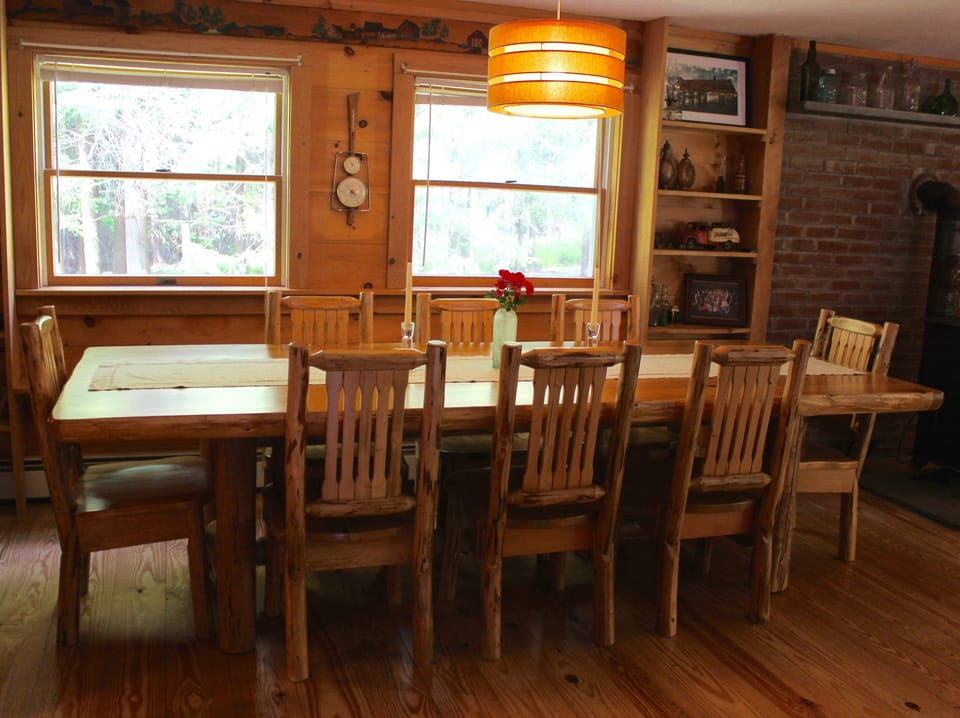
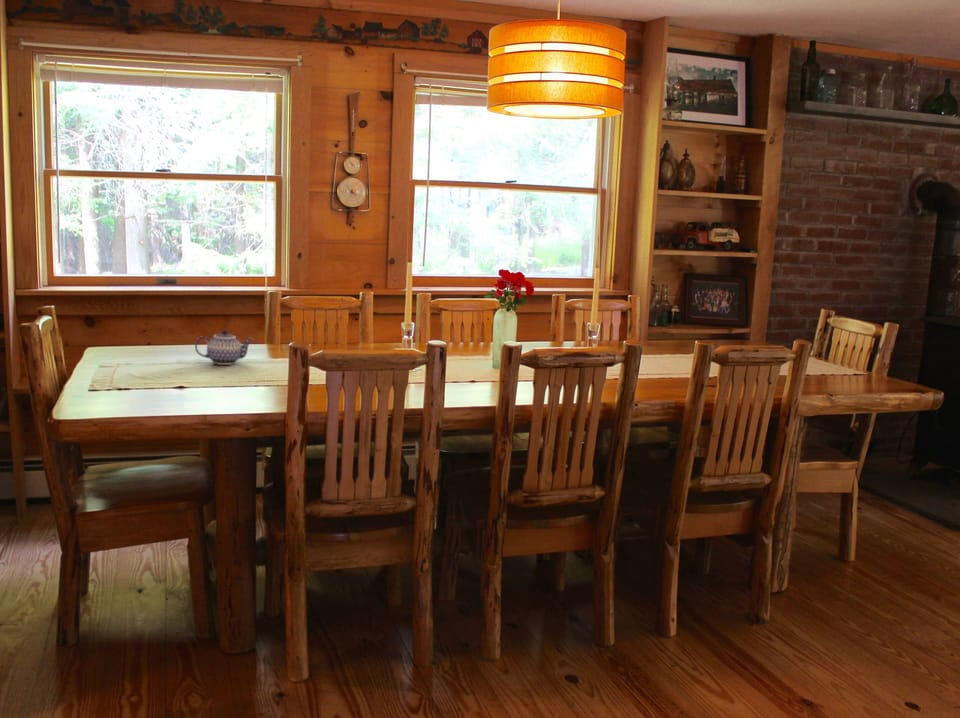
+ teapot (224, 346)
